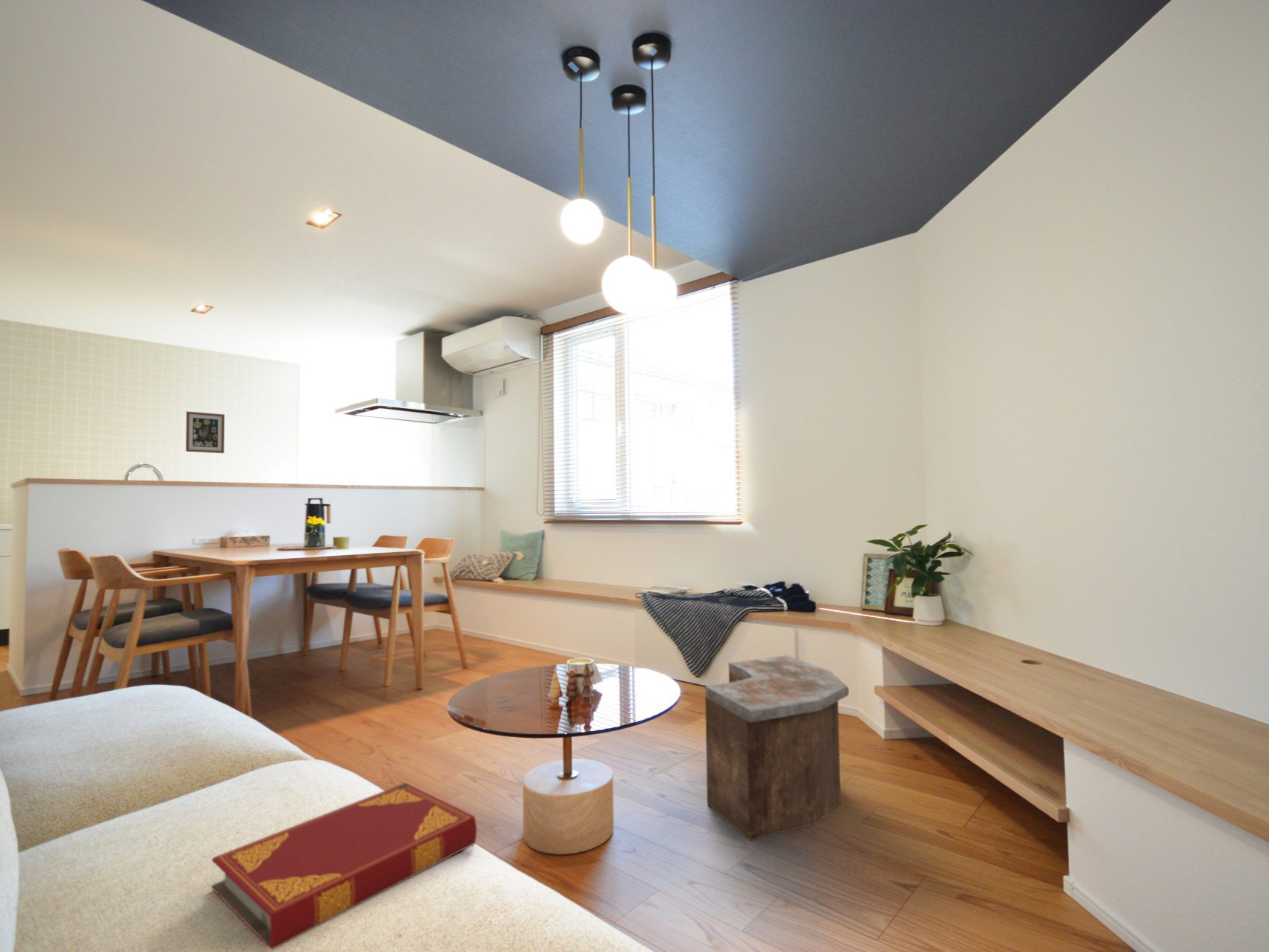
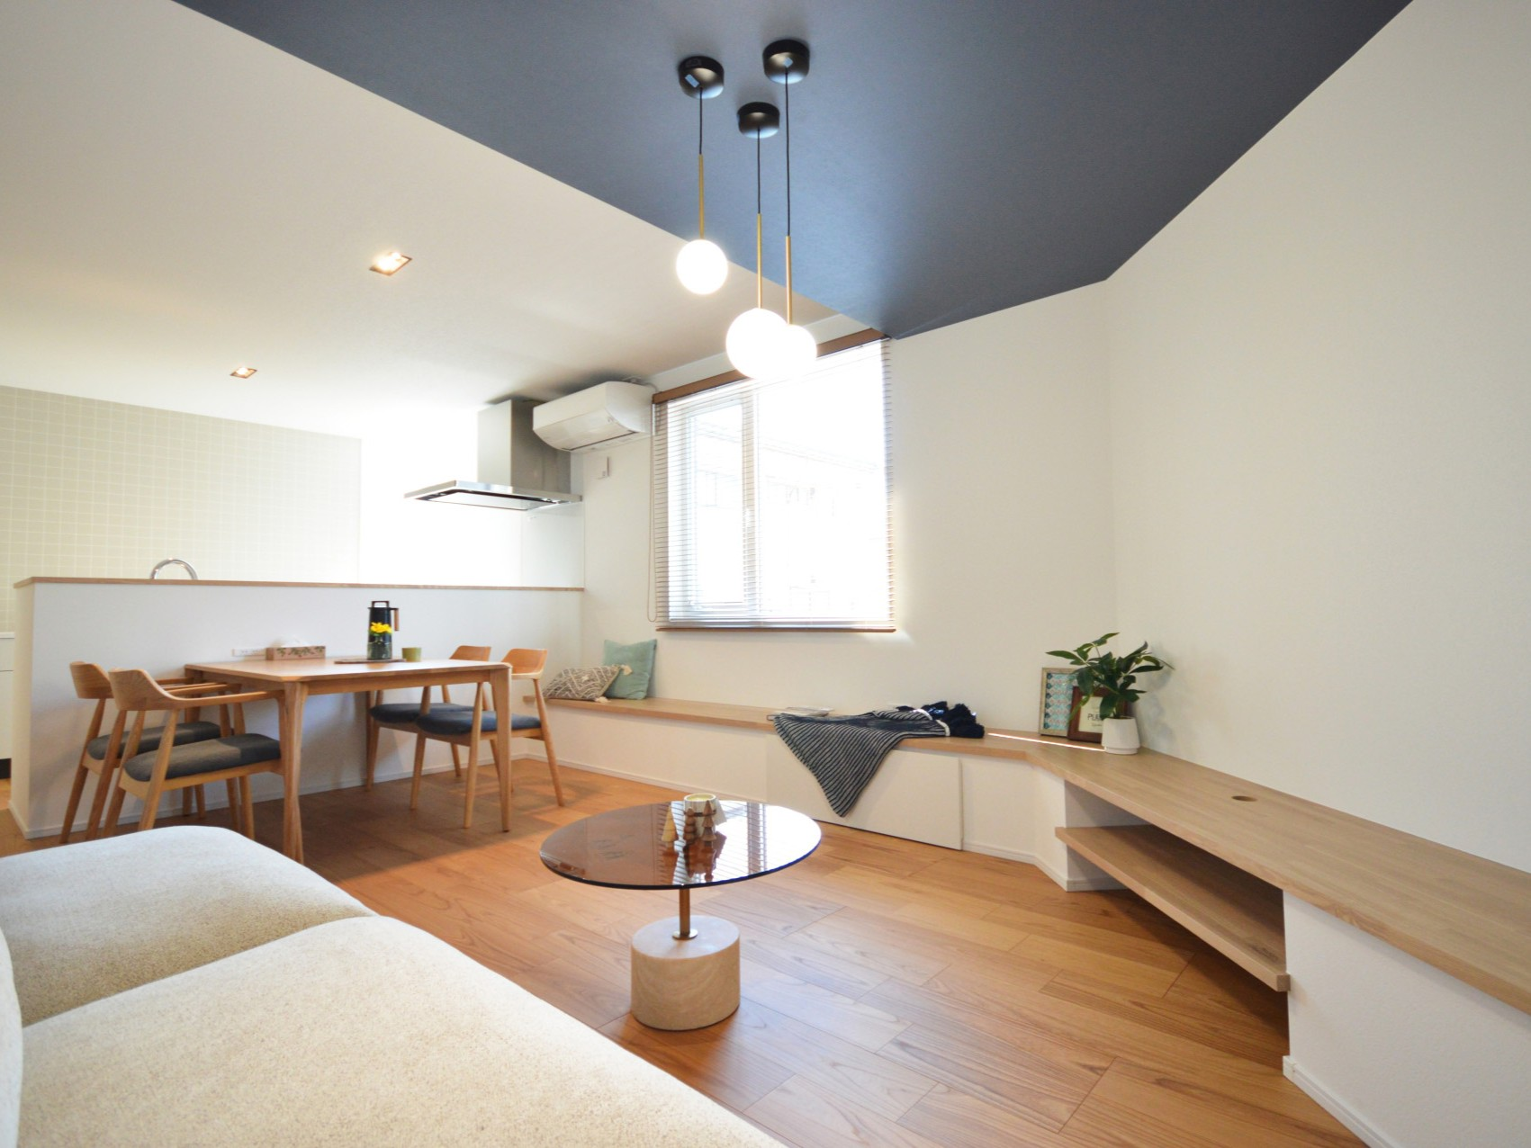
- wall art (205, 432)
- hardback book (351, 851)
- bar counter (774, 735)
